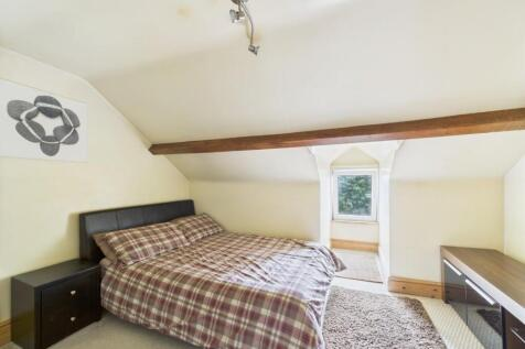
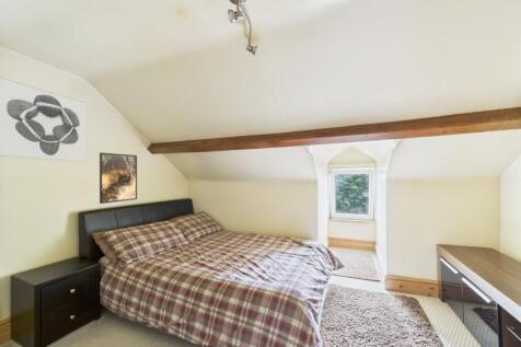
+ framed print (119, 177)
